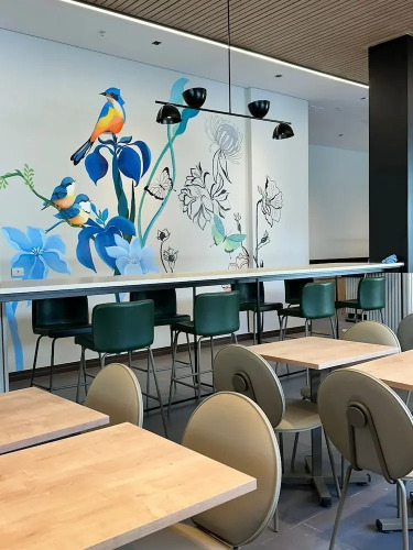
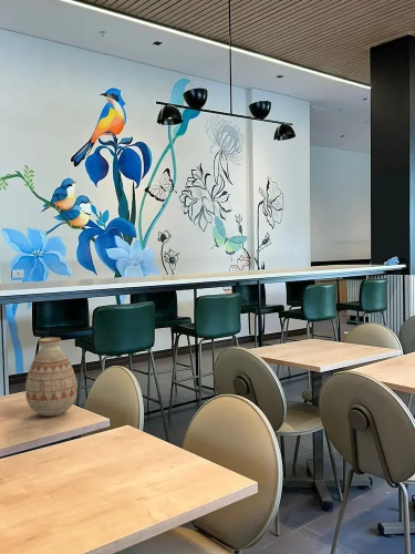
+ vase (51, 376)
